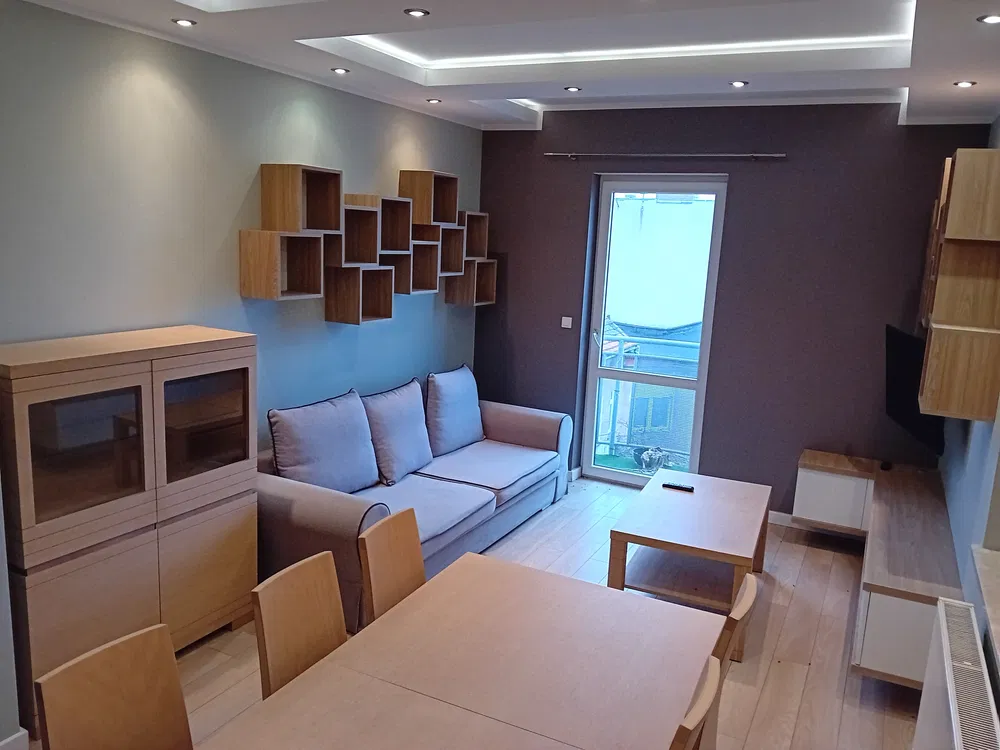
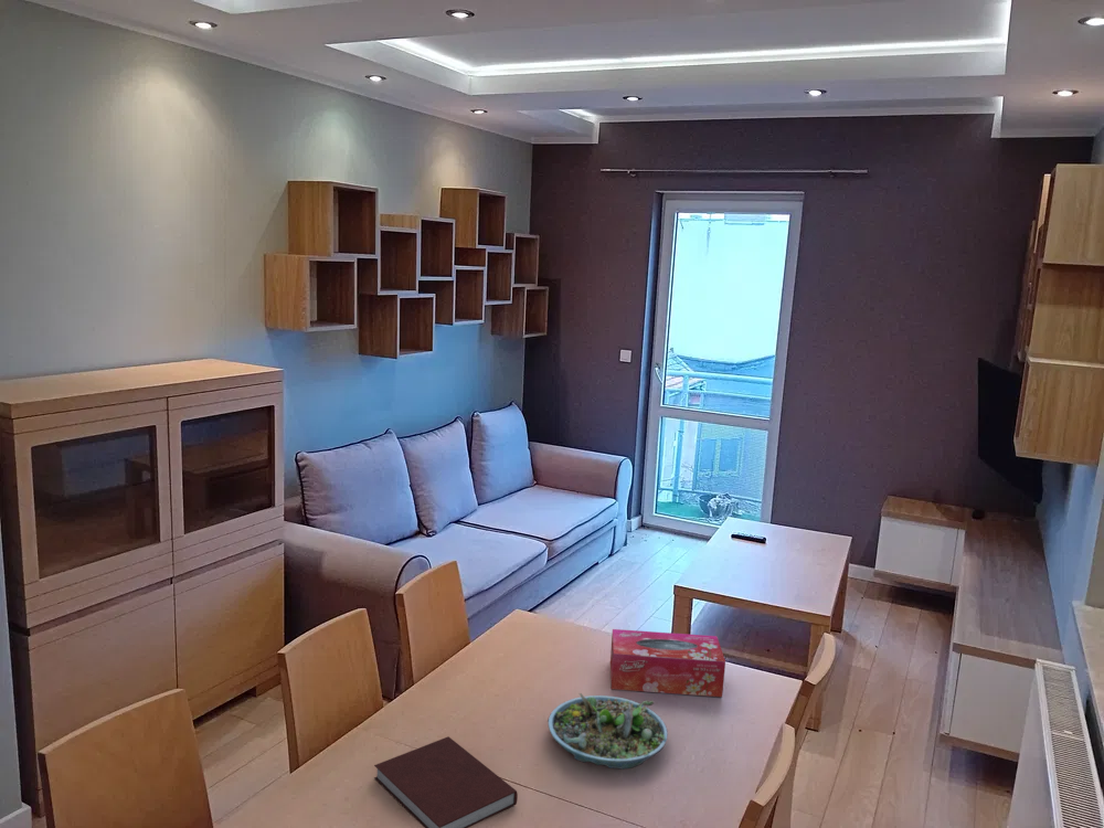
+ succulent planter (608, 716)
+ tissue box (665, 661)
+ notebook (444, 784)
